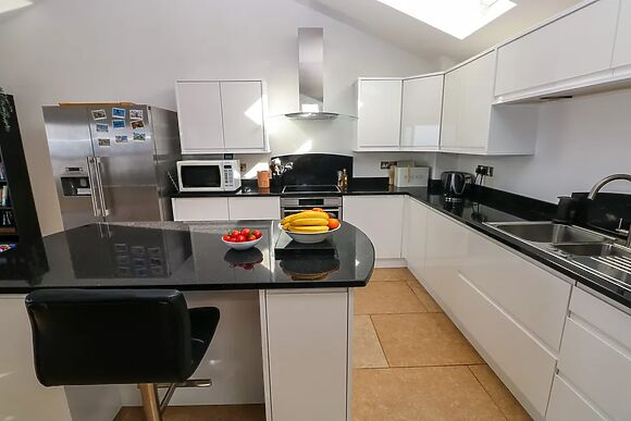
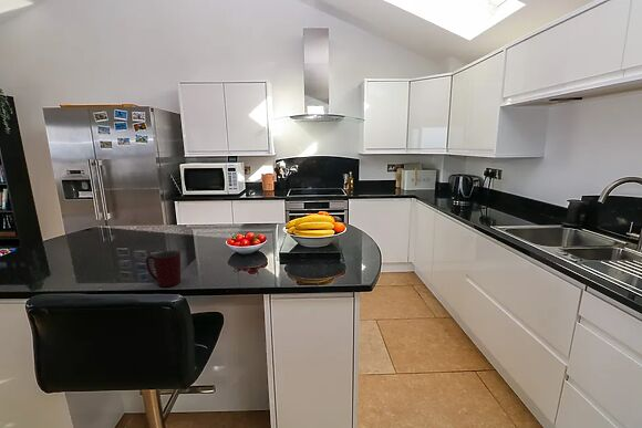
+ mug (164, 269)
